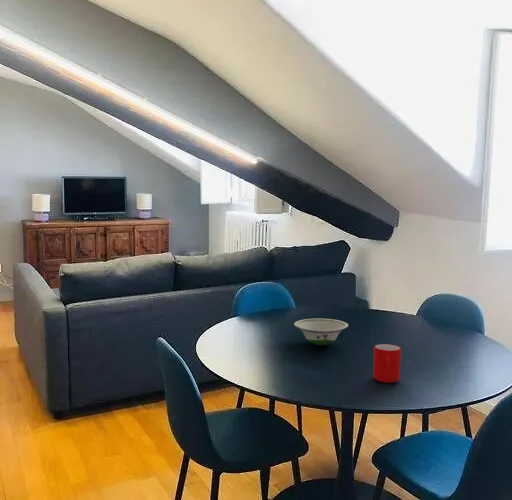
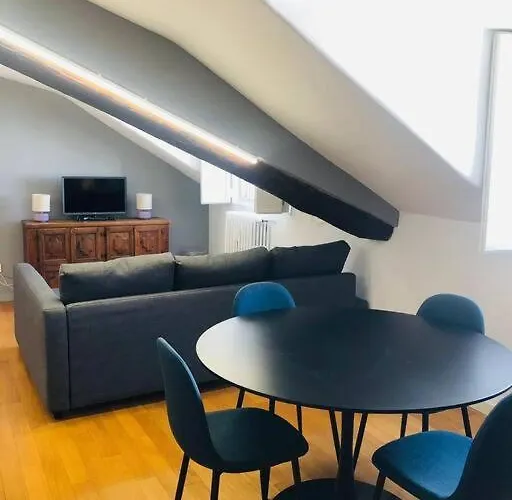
- bowl (320, 334)
- cup (387, 365)
